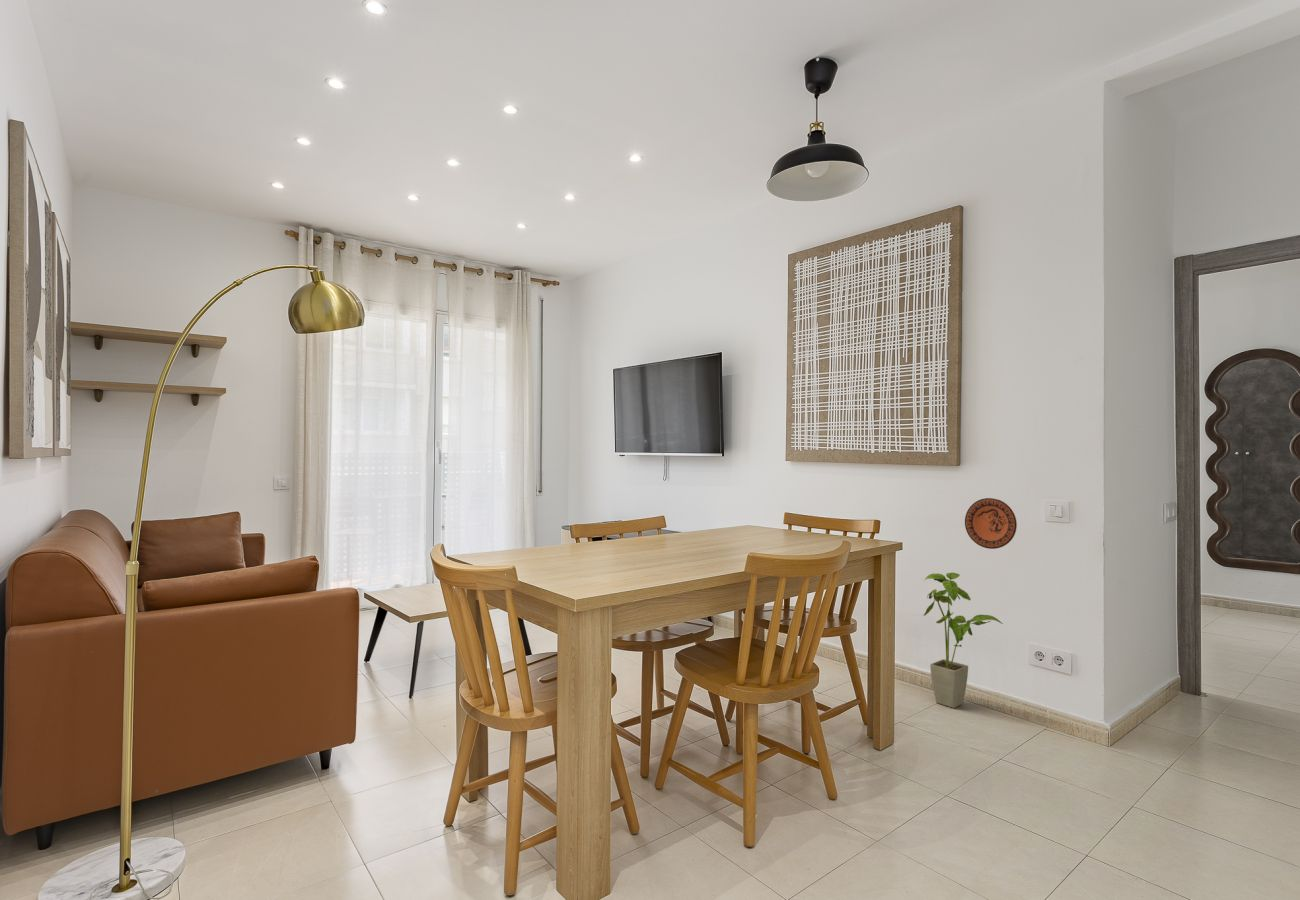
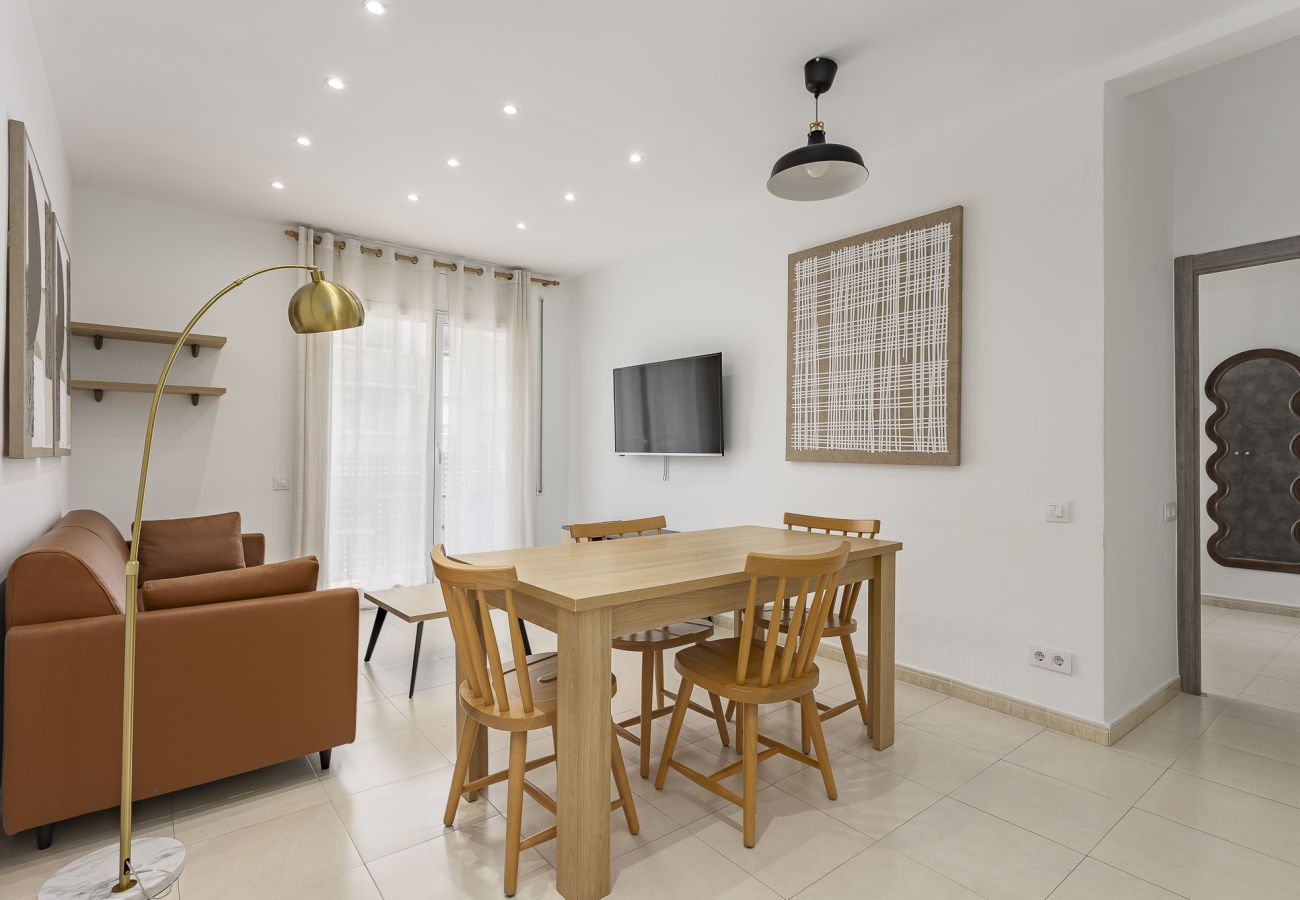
- decorative plate (990, 523)
- house plant (956, 640)
